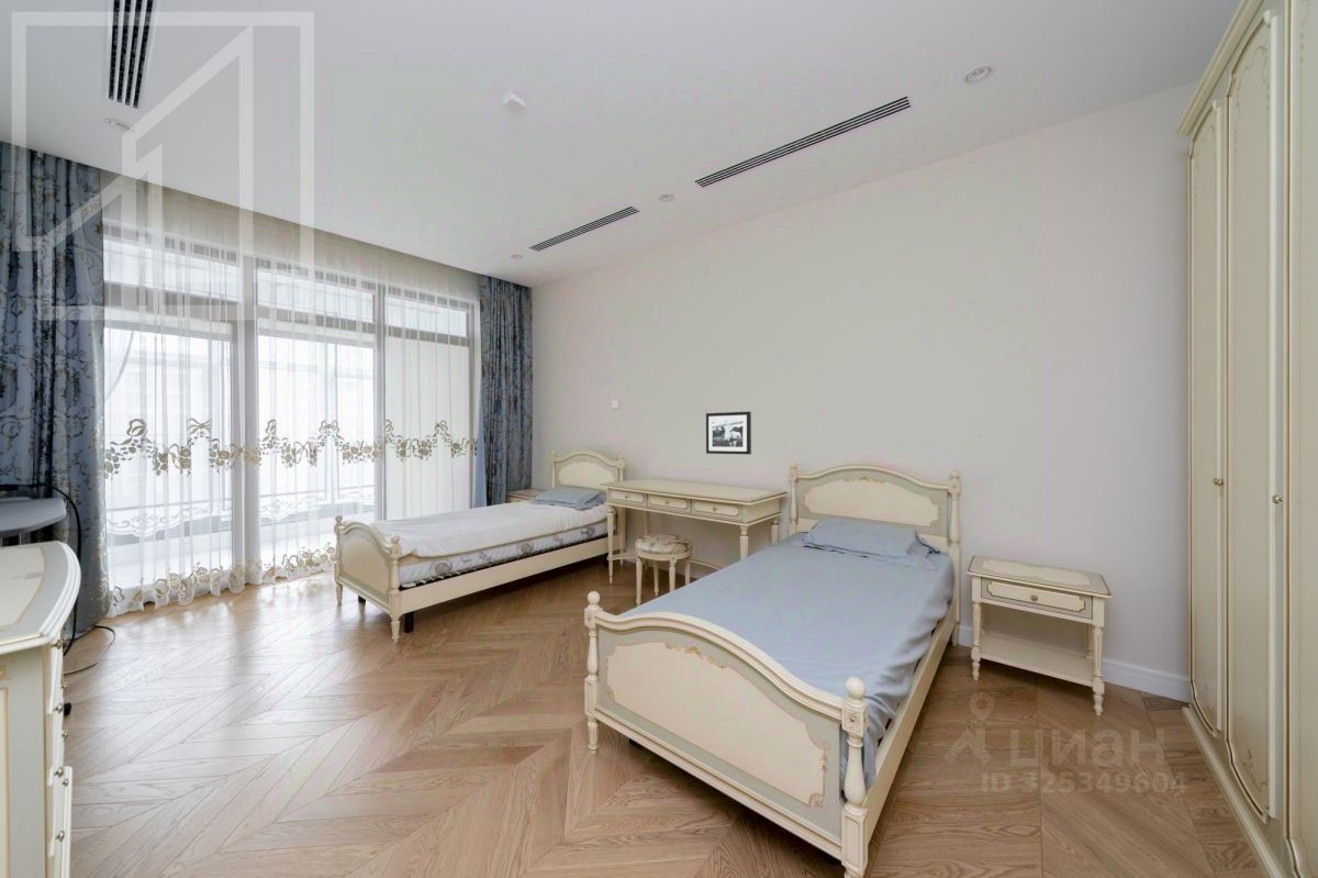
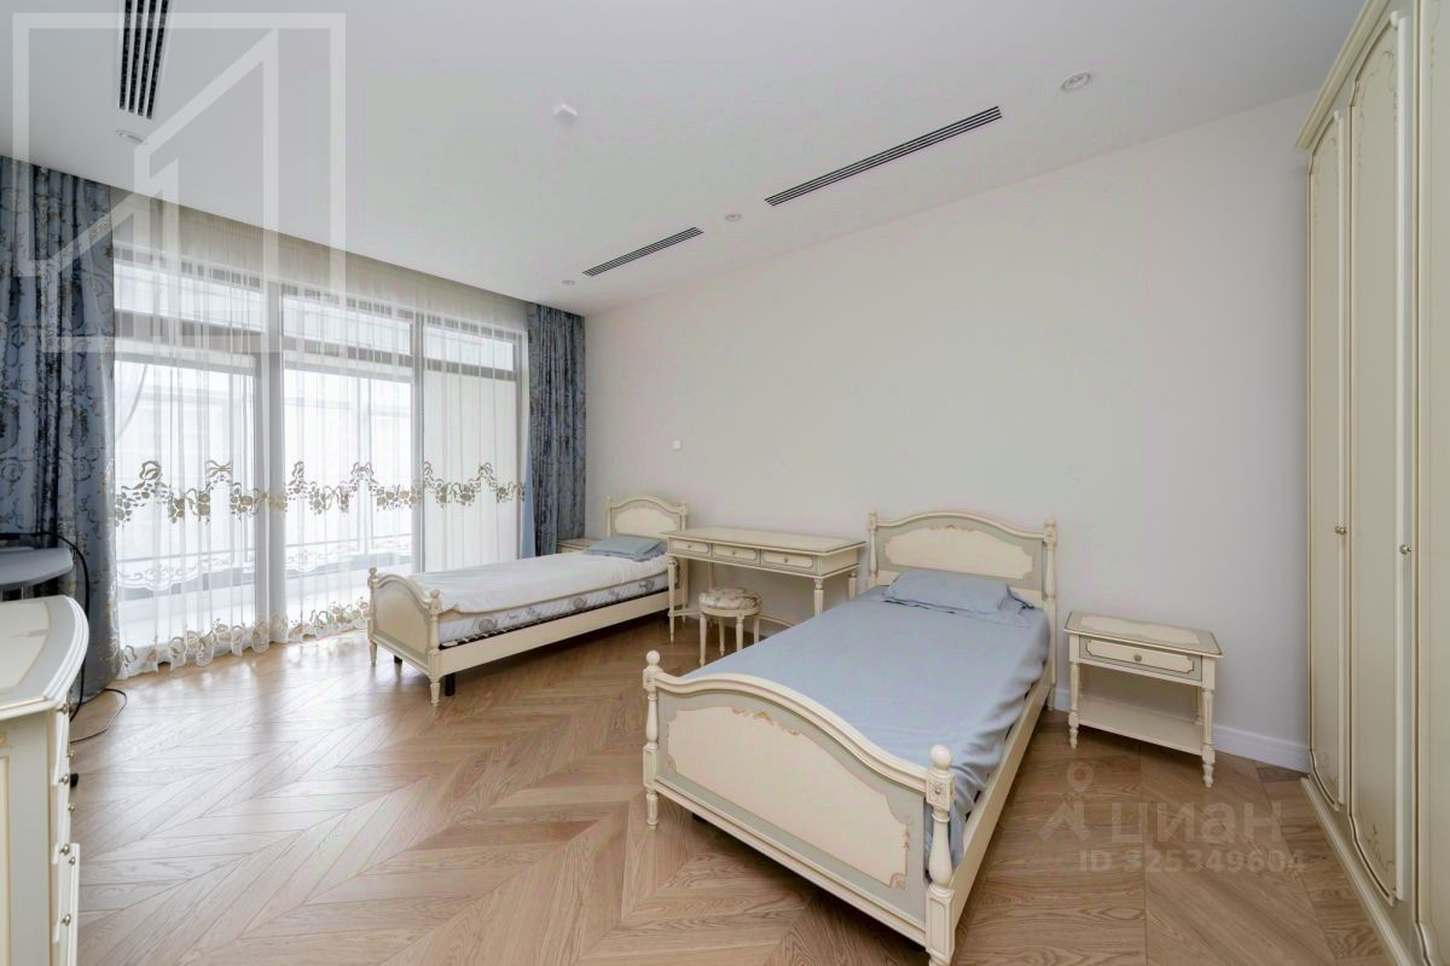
- picture frame (727, 433)
